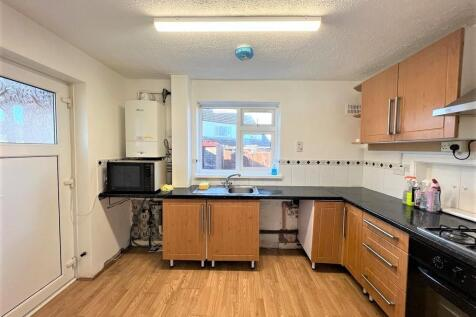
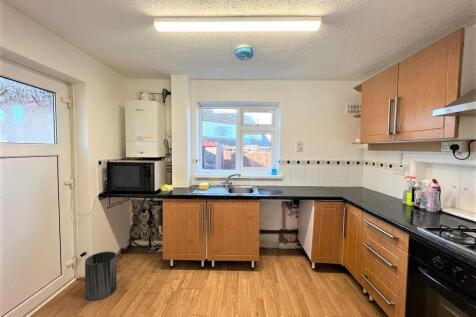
+ trash can (101, 274)
